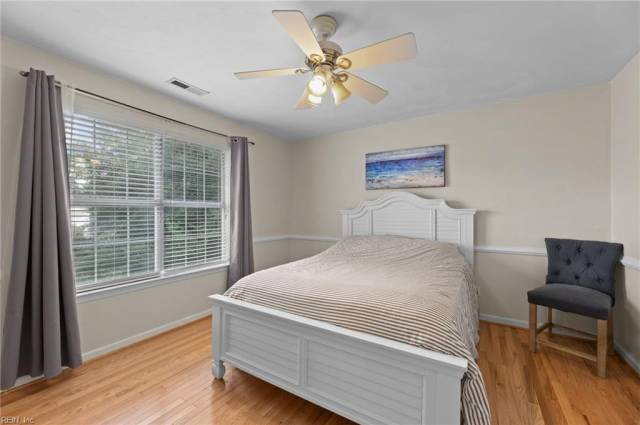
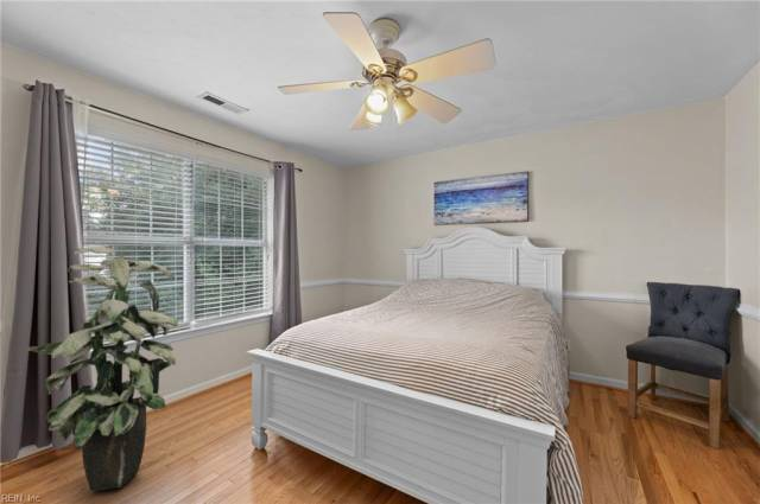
+ indoor plant (110, 362)
